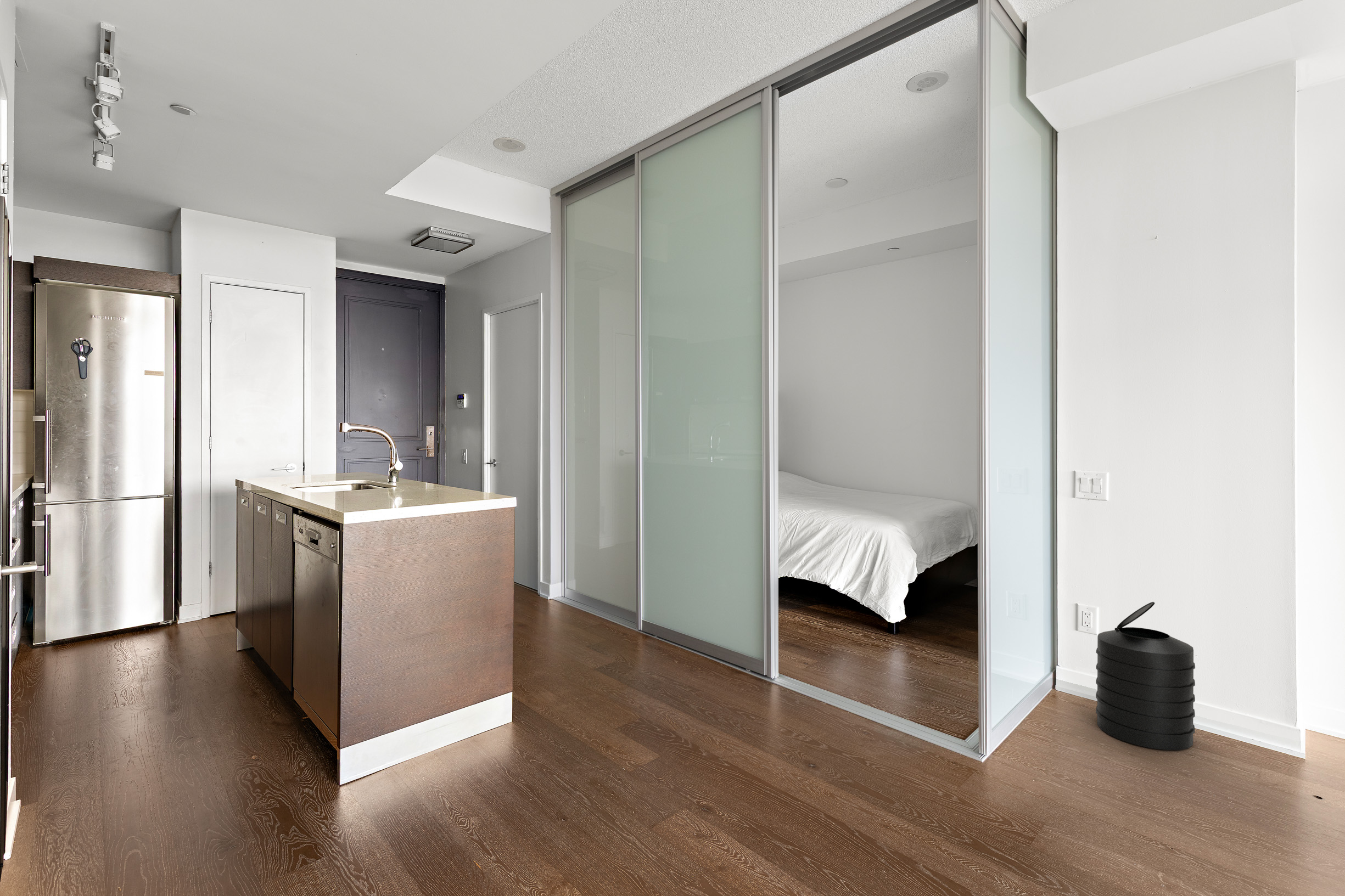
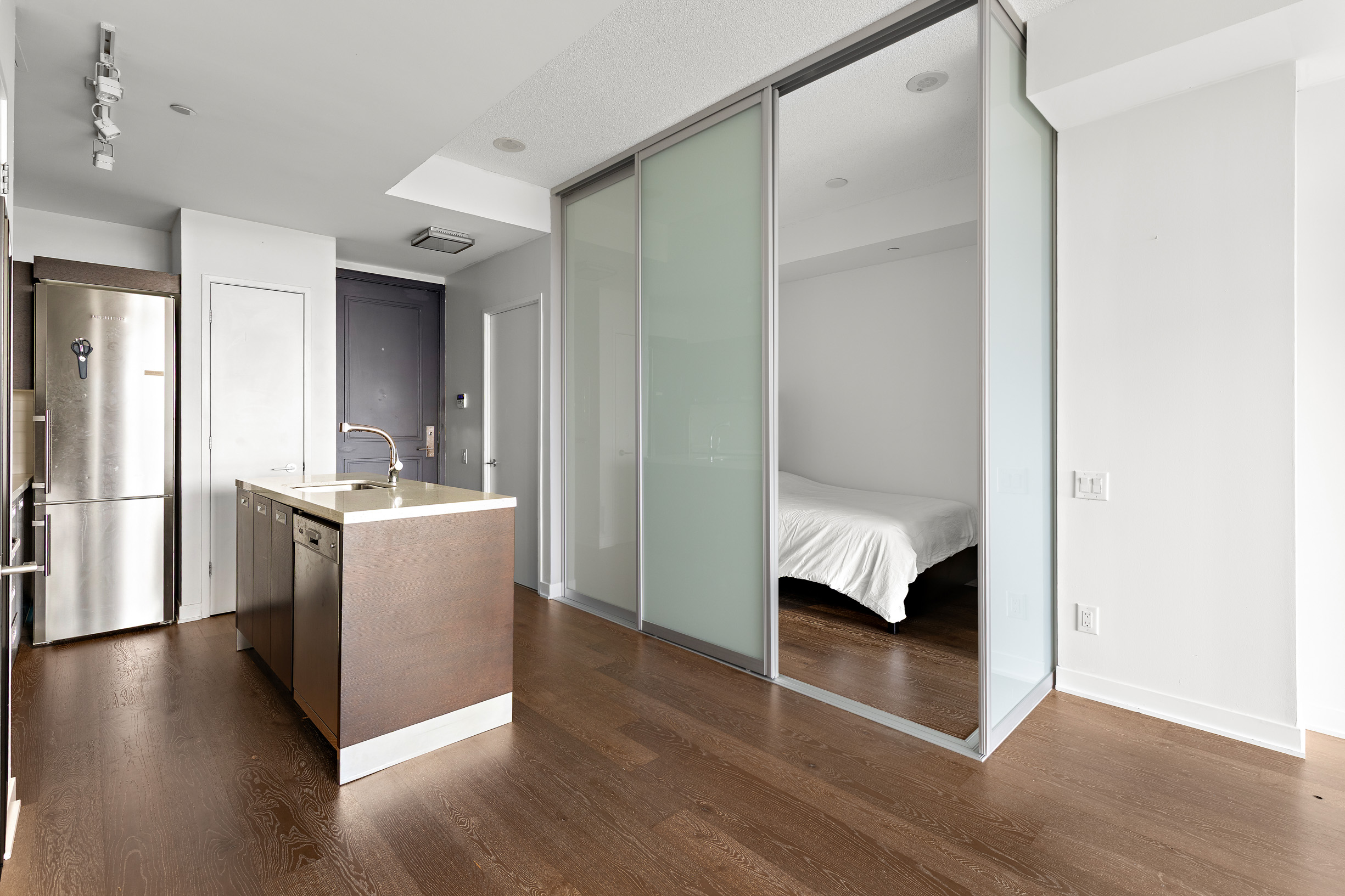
- trash can (1144, 666)
